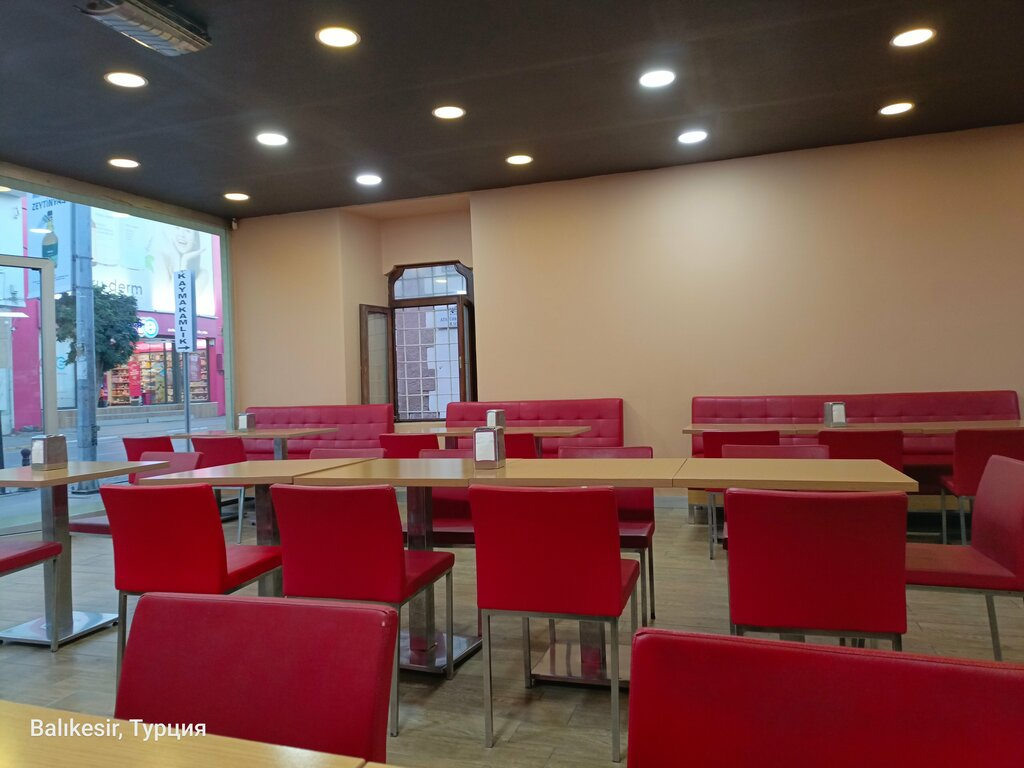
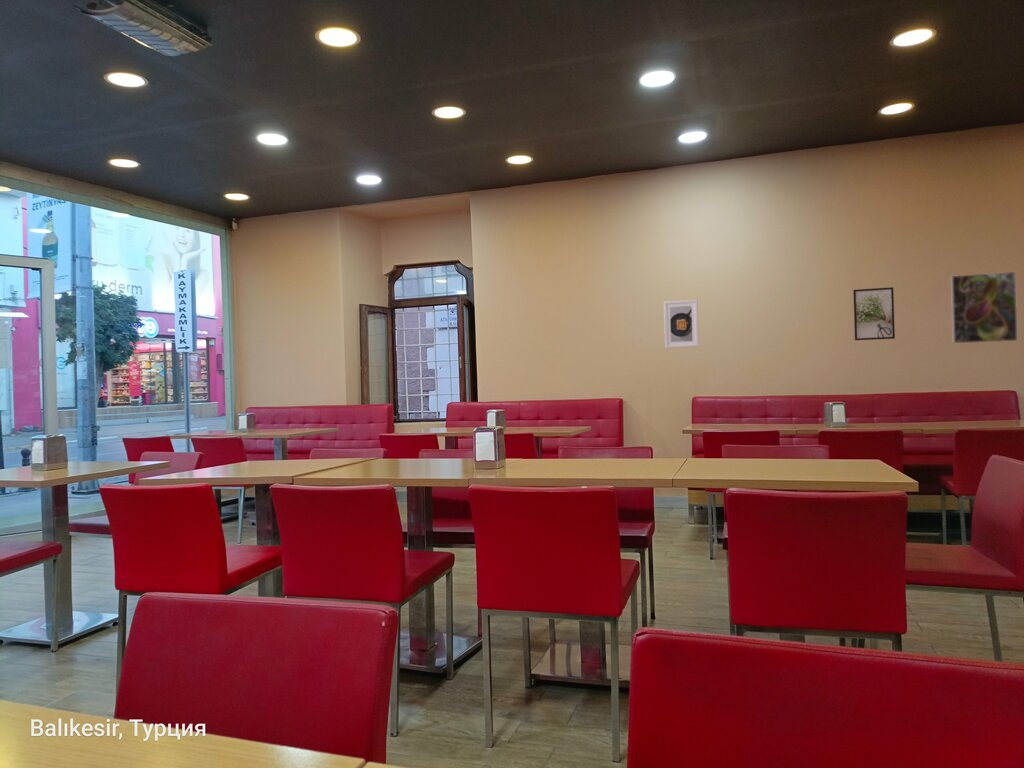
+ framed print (983, 308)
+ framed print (873, 314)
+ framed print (681, 324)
